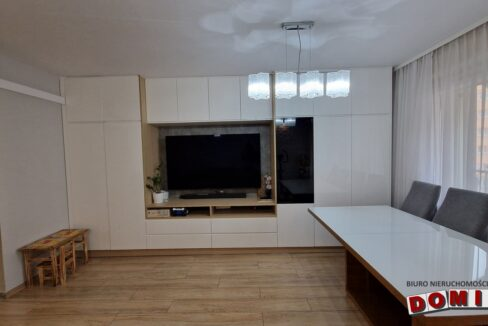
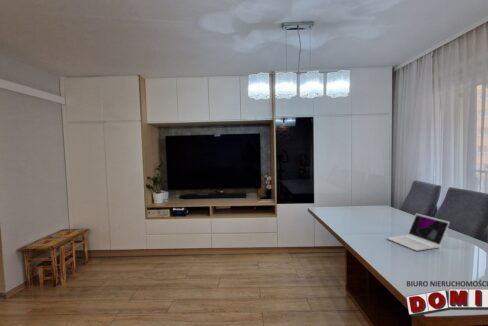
+ laptop (416, 229)
